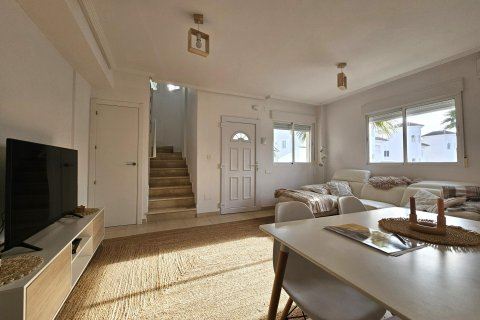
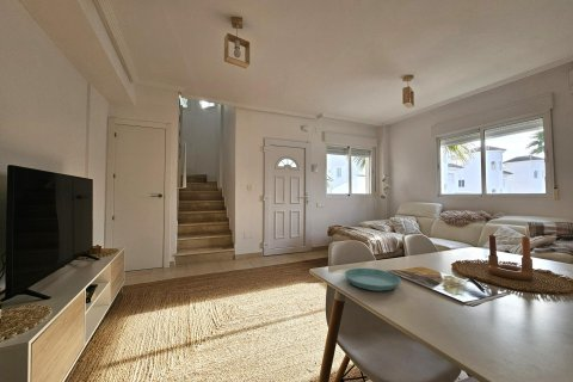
+ saucer (371, 279)
